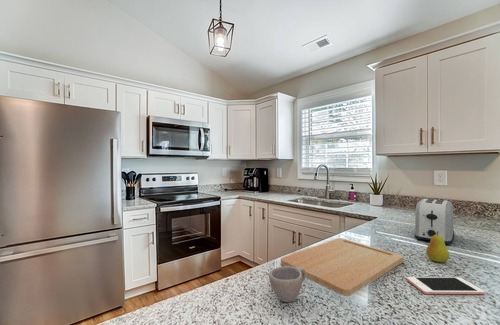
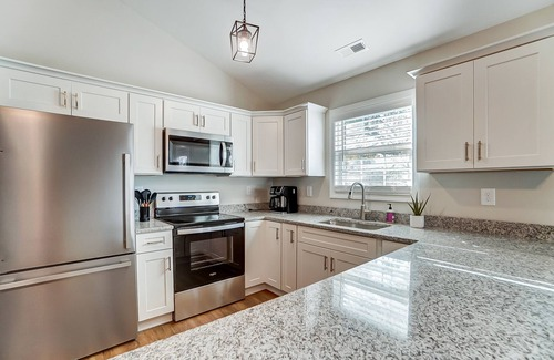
- toaster (434, 218)
- cutting board (342, 259)
- cup (289, 283)
- cell phone (443, 285)
- fruit (437, 245)
